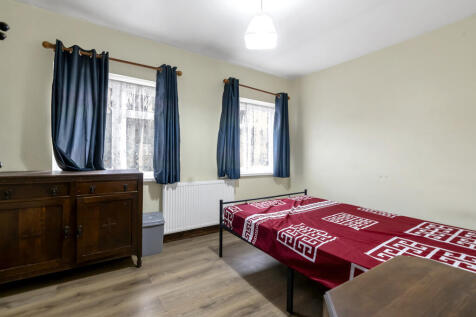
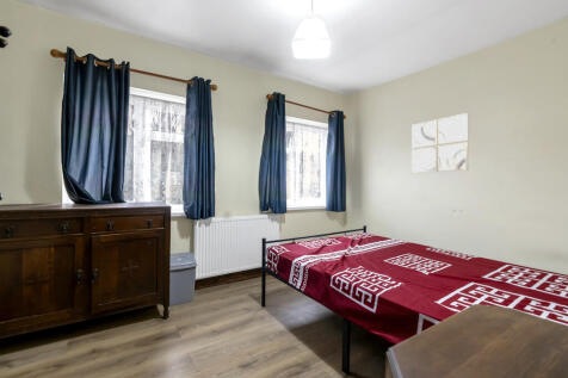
+ wall art (437, 144)
